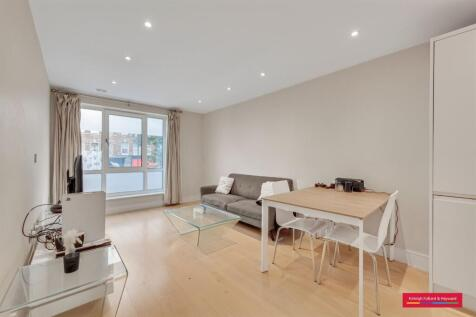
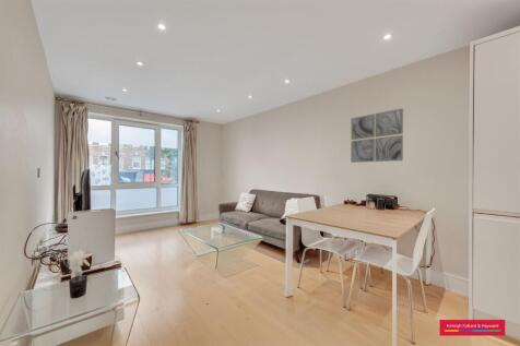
+ wall art (374, 136)
